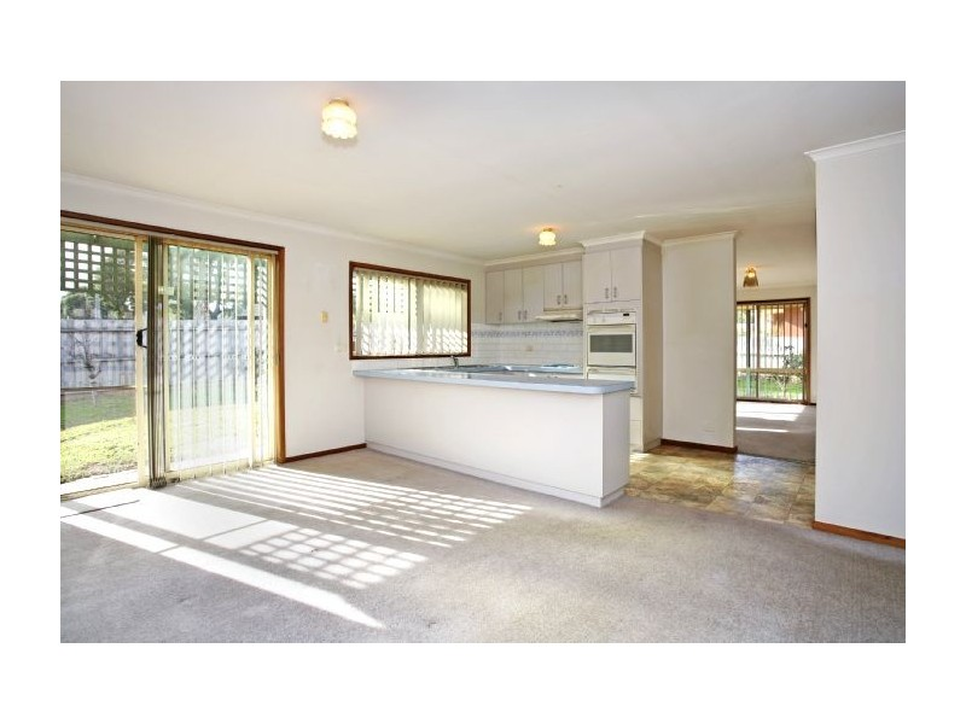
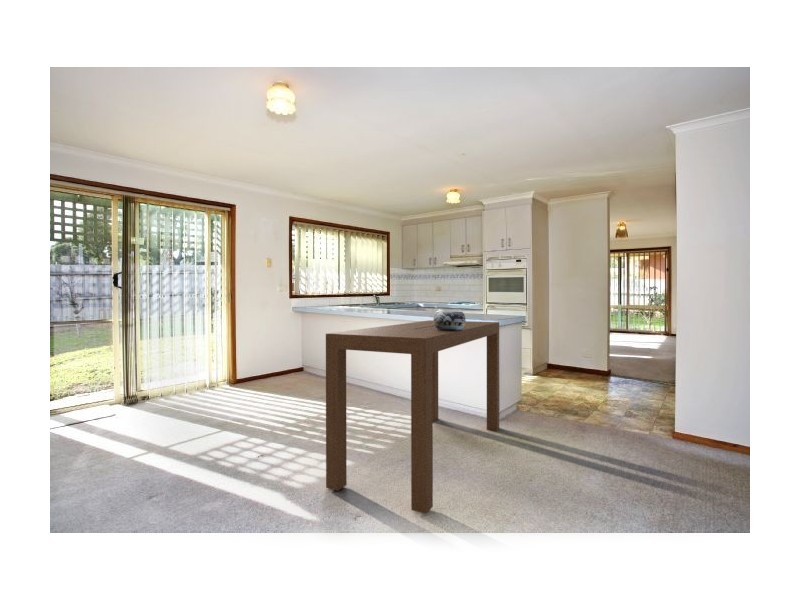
+ decorative bowl (449, 320)
+ dining table (428, 389)
